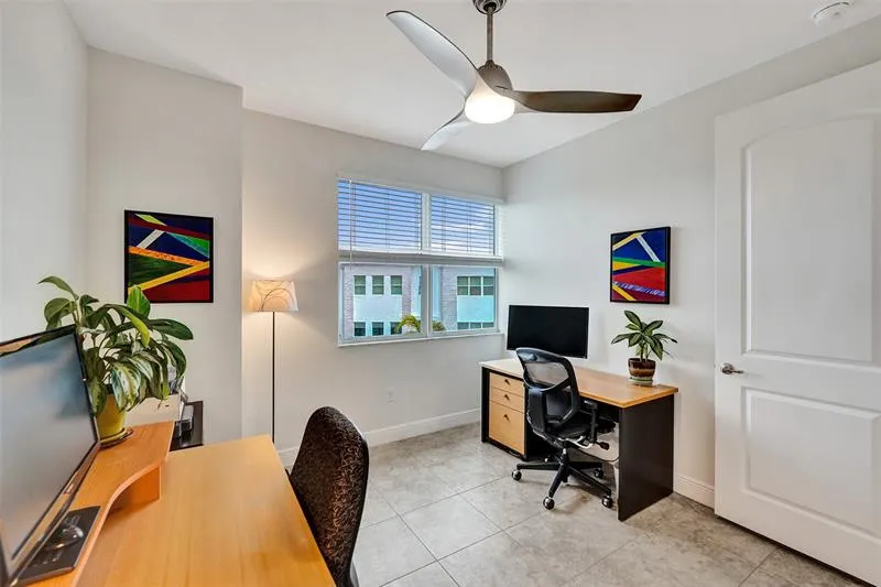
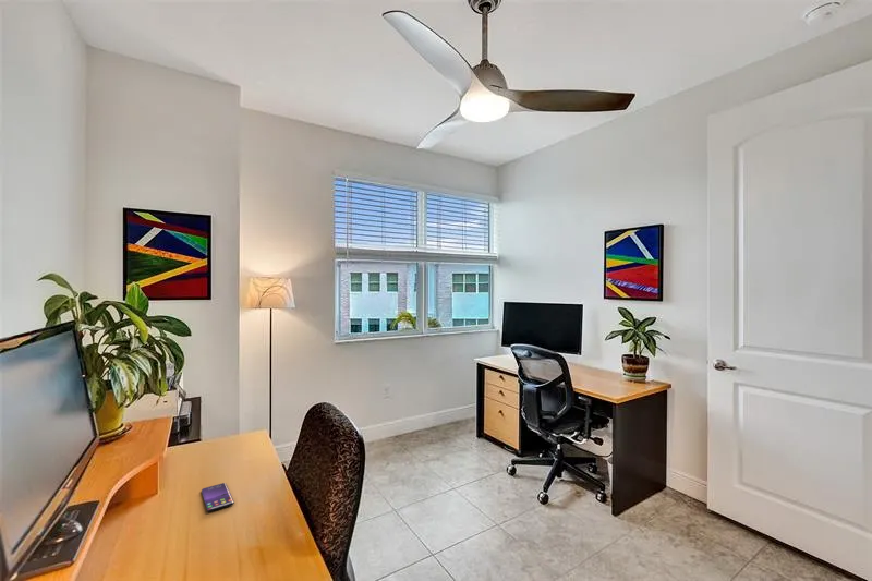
+ smartphone (217, 496)
